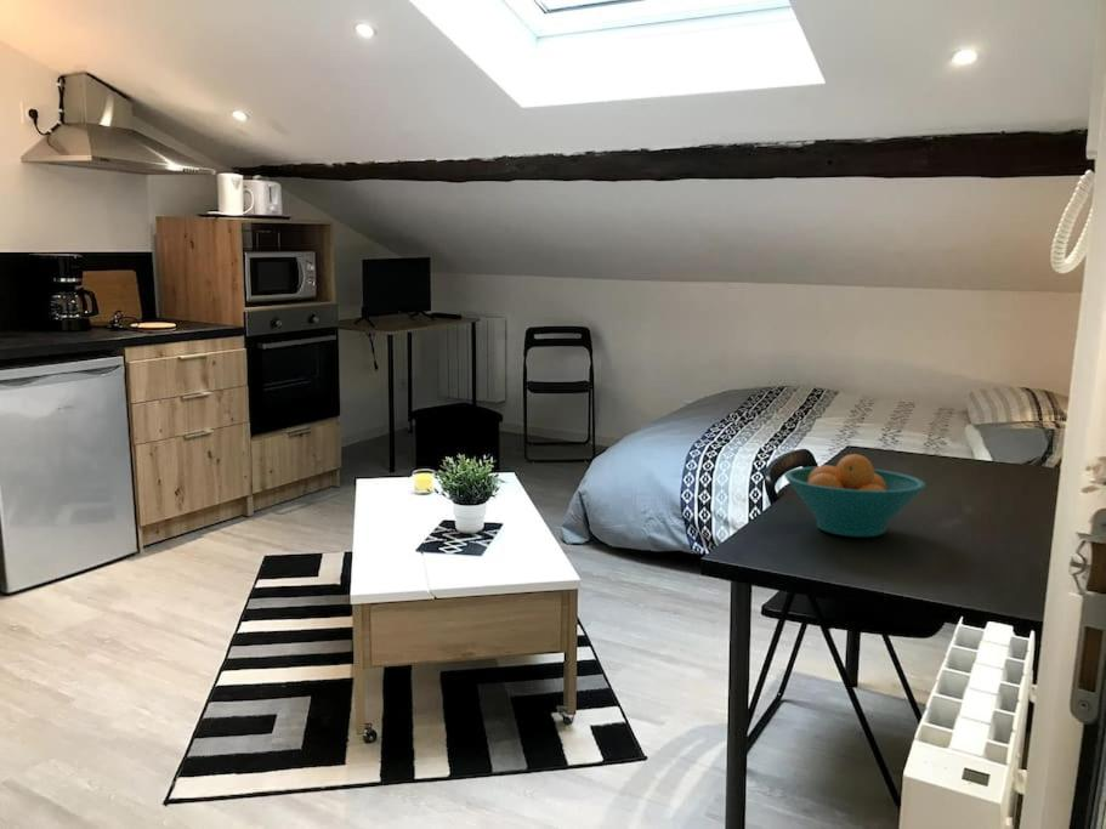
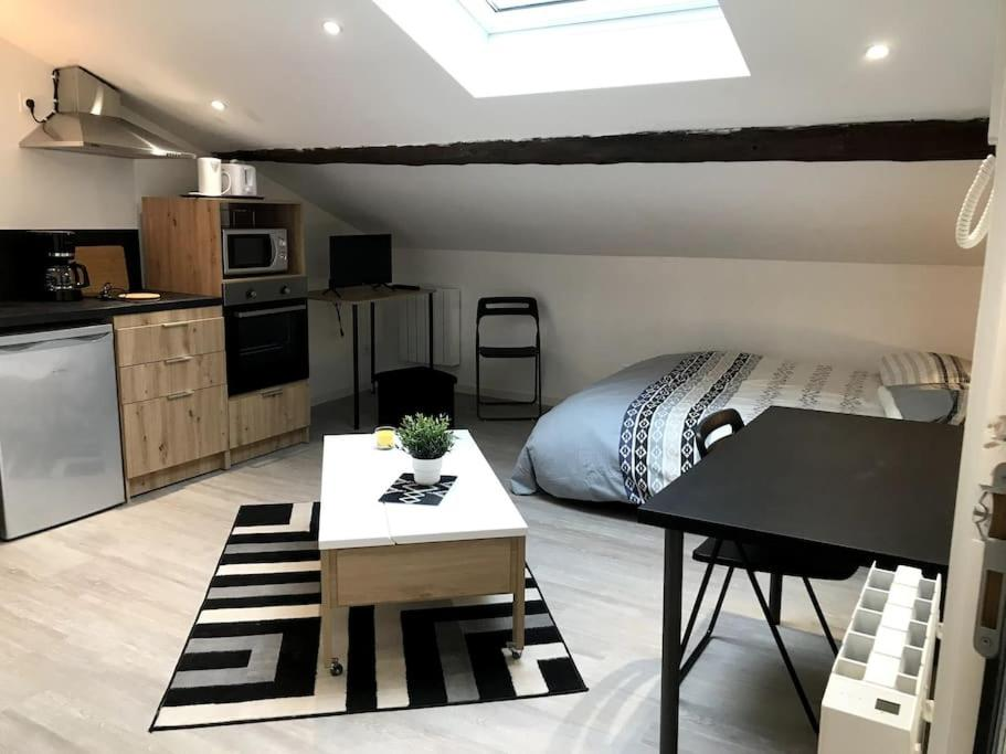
- fruit bowl (852, 492)
